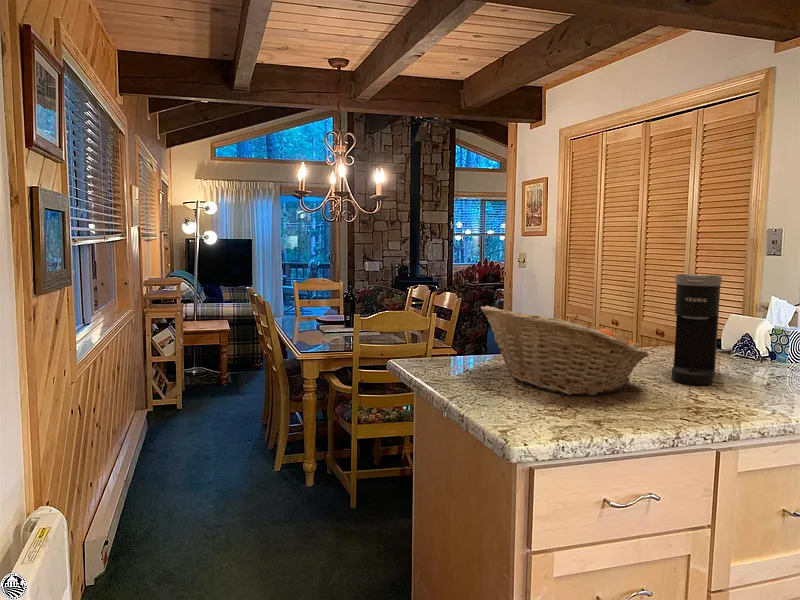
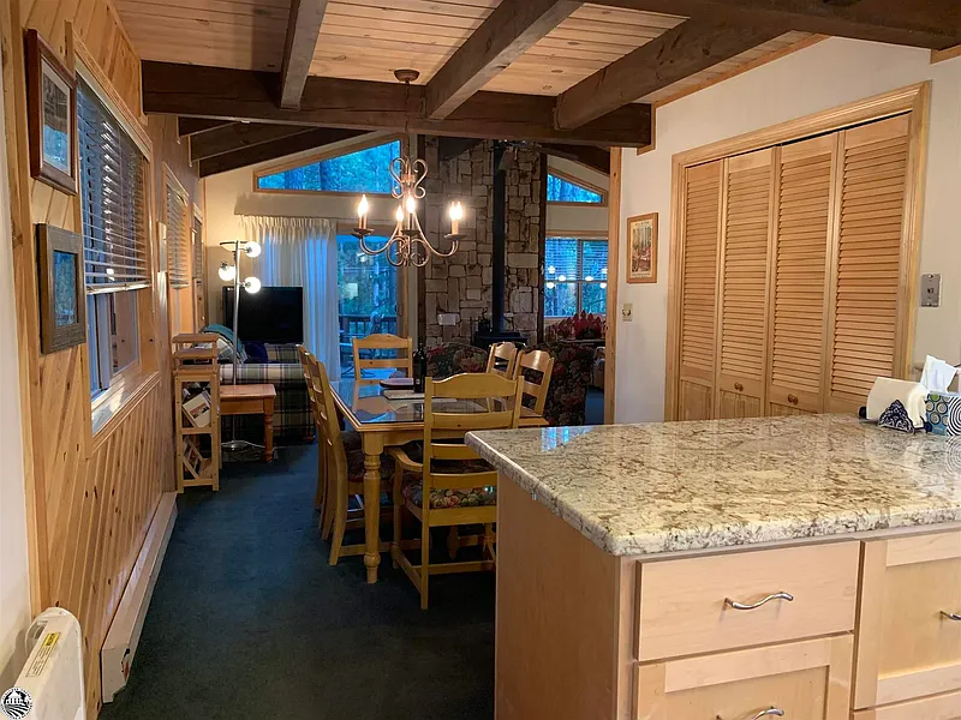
- fruit basket (558, 344)
- coffee maker (696, 325)
